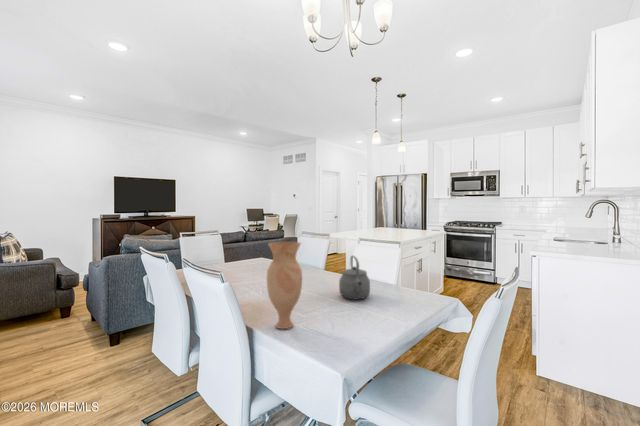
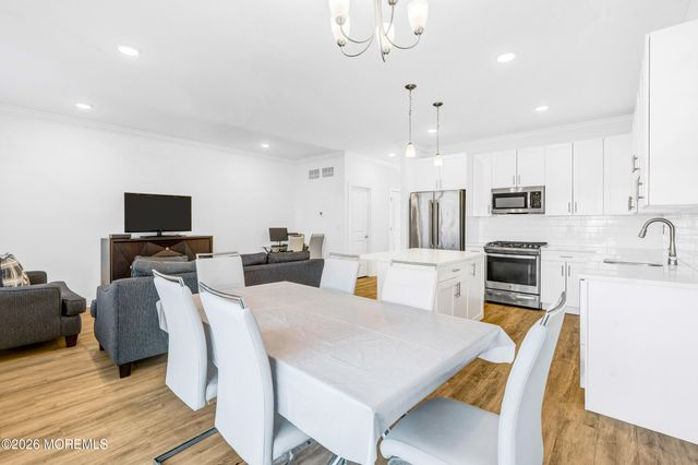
- tea kettle (355, 278)
- vase (284, 284)
